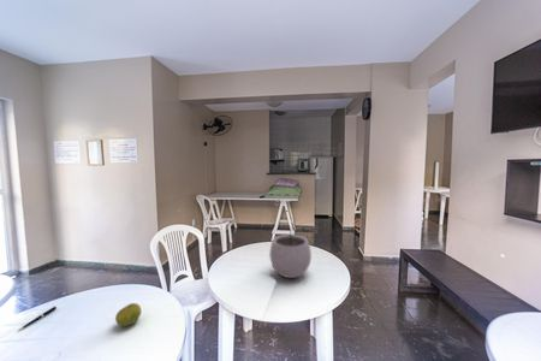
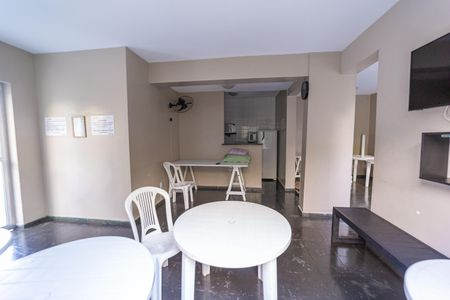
- fruit (129, 314)
- plant pot (290, 249)
- pen (37, 318)
